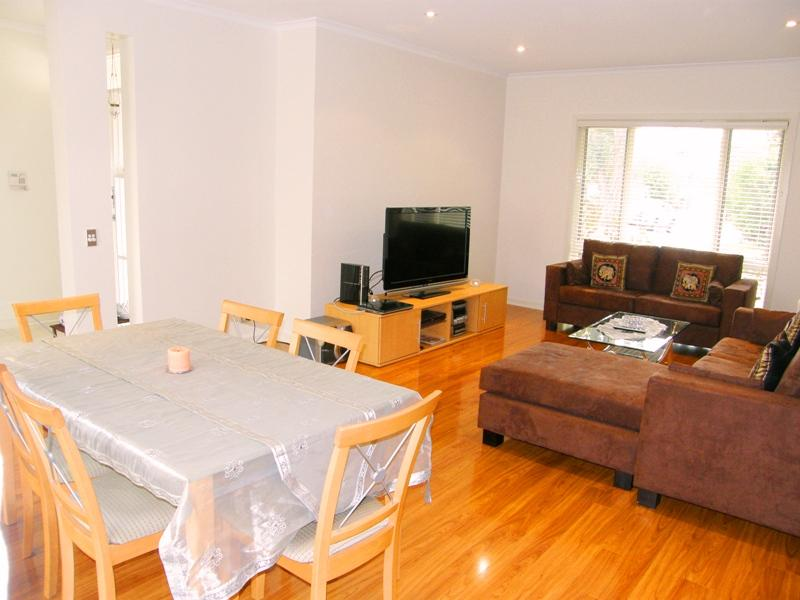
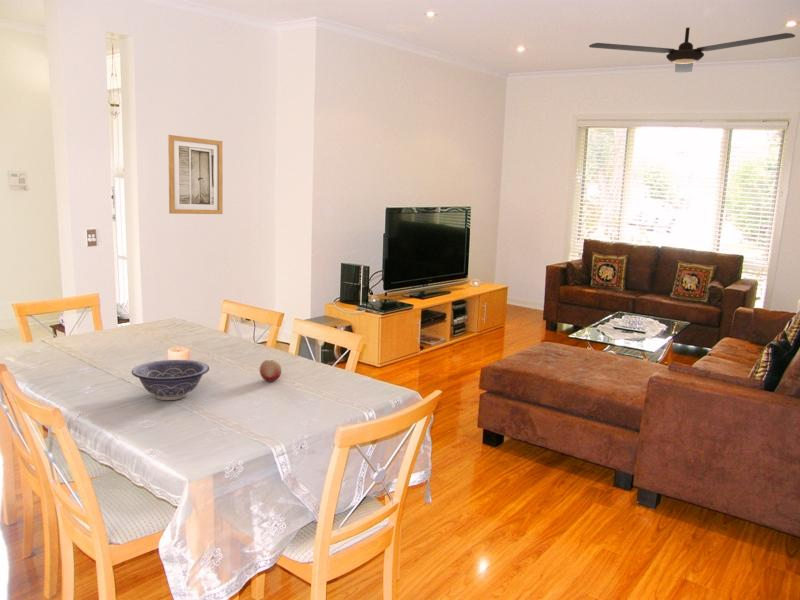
+ decorative bowl (171, 382)
+ fruit (270, 370)
+ ceiling fan (685, 50)
+ wall art (196, 176)
